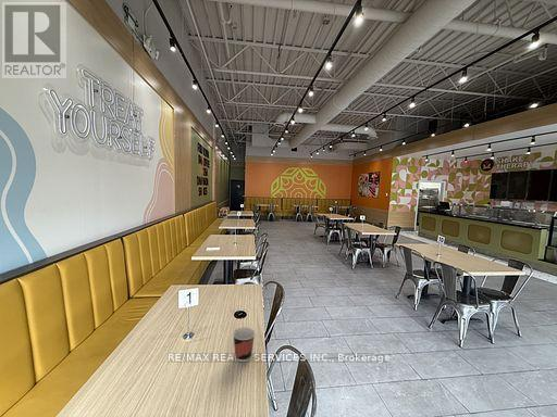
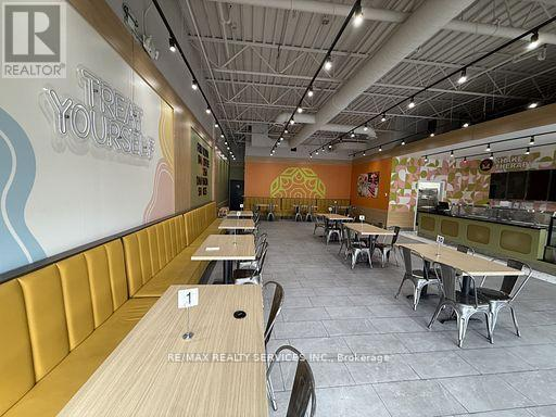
- cup (243, 344)
